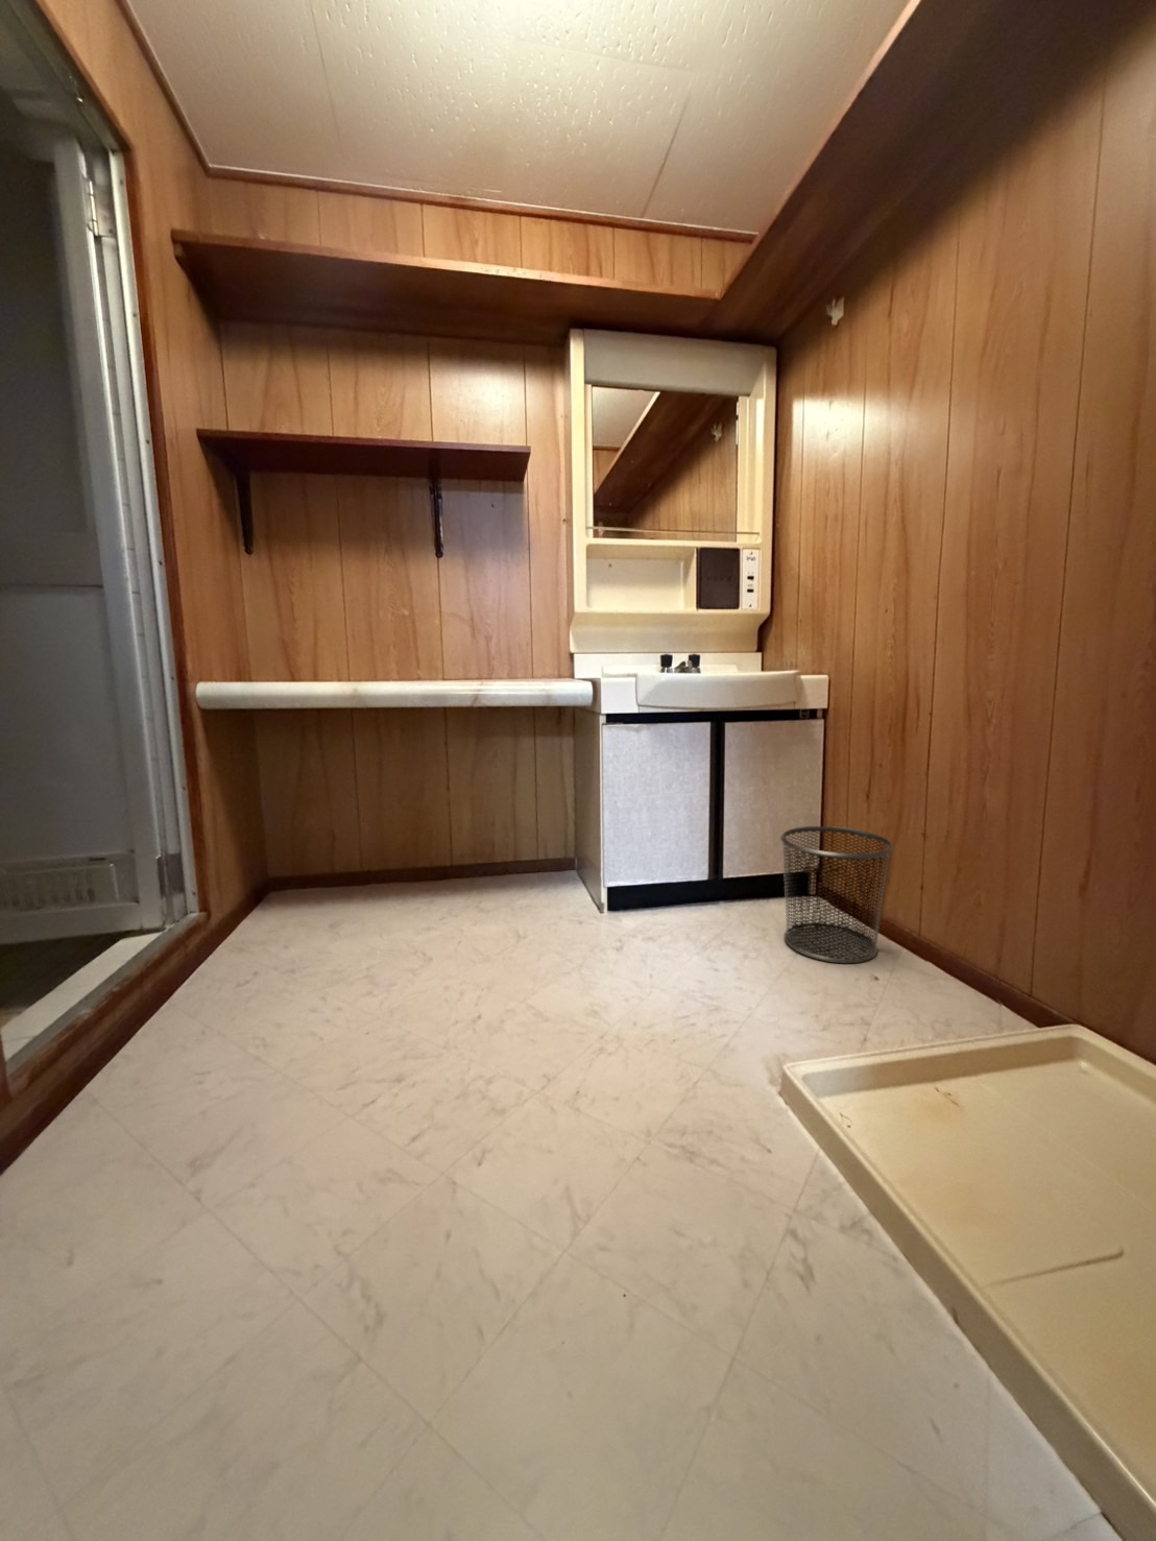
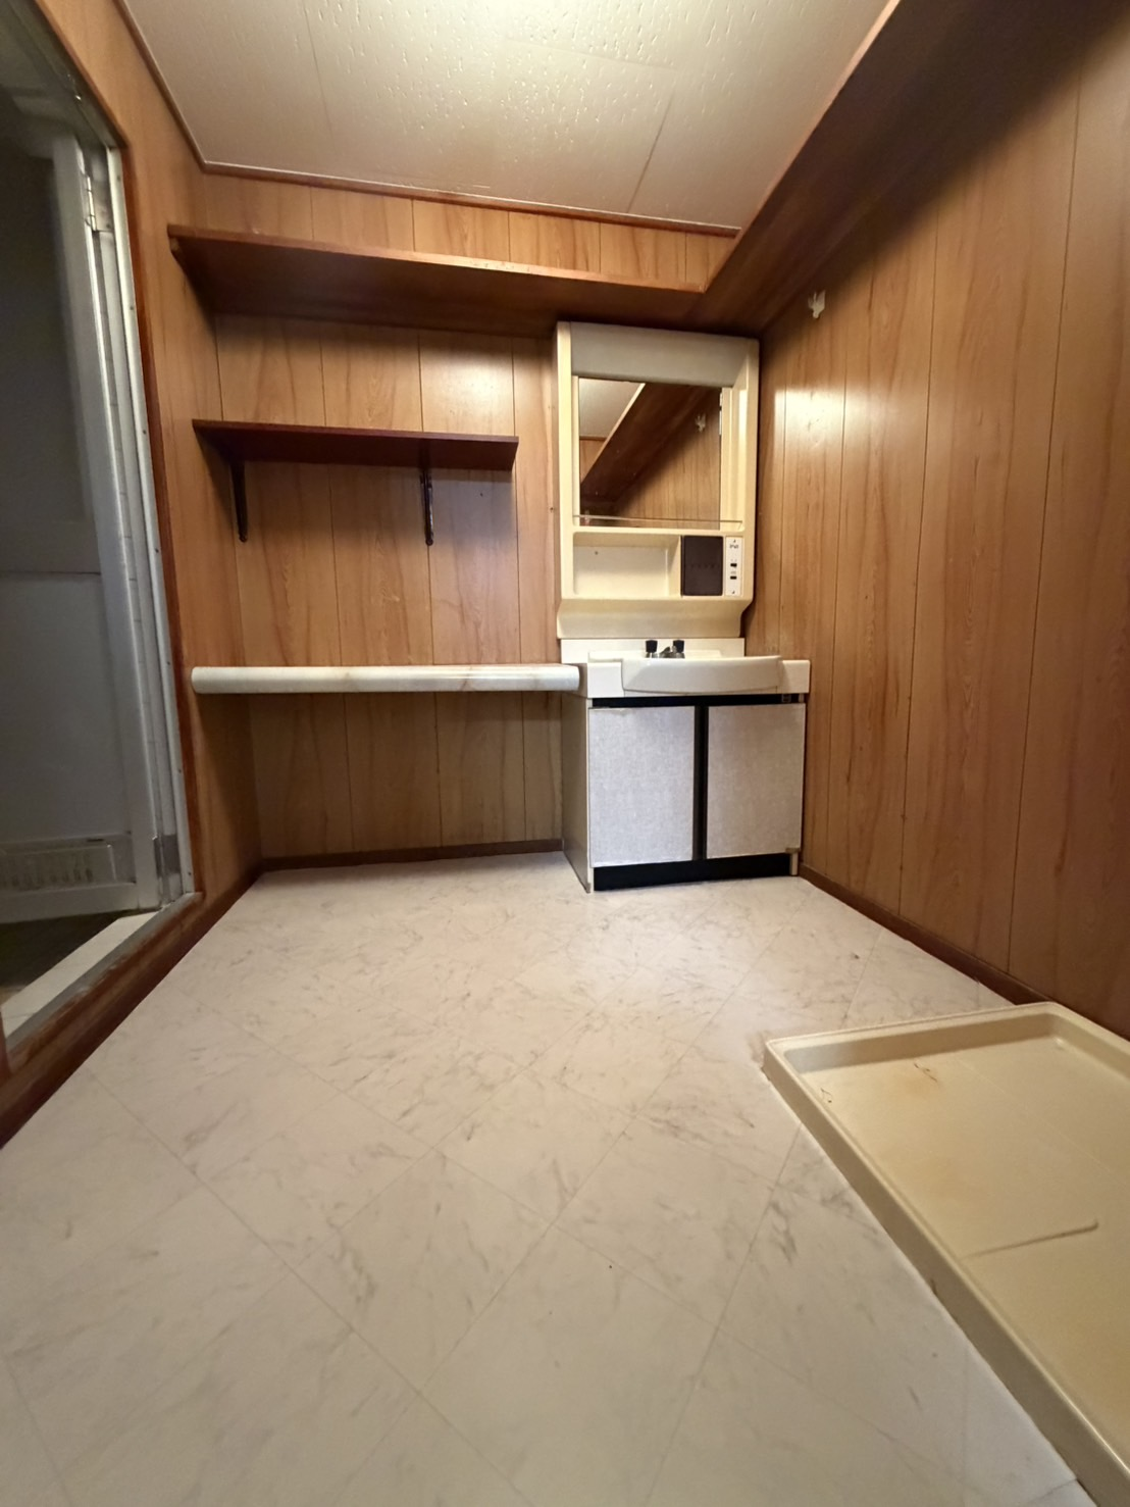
- waste bin (832, 893)
